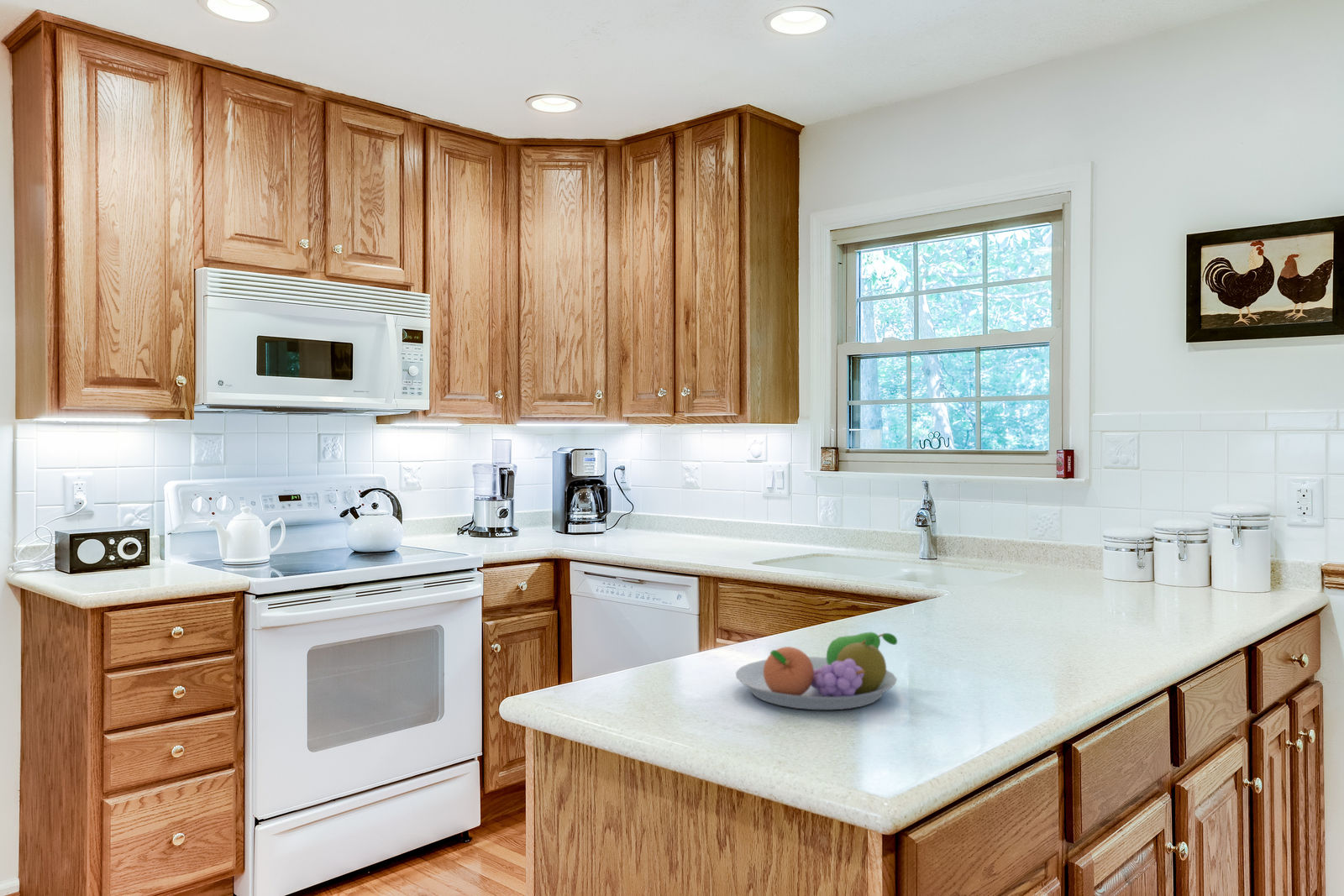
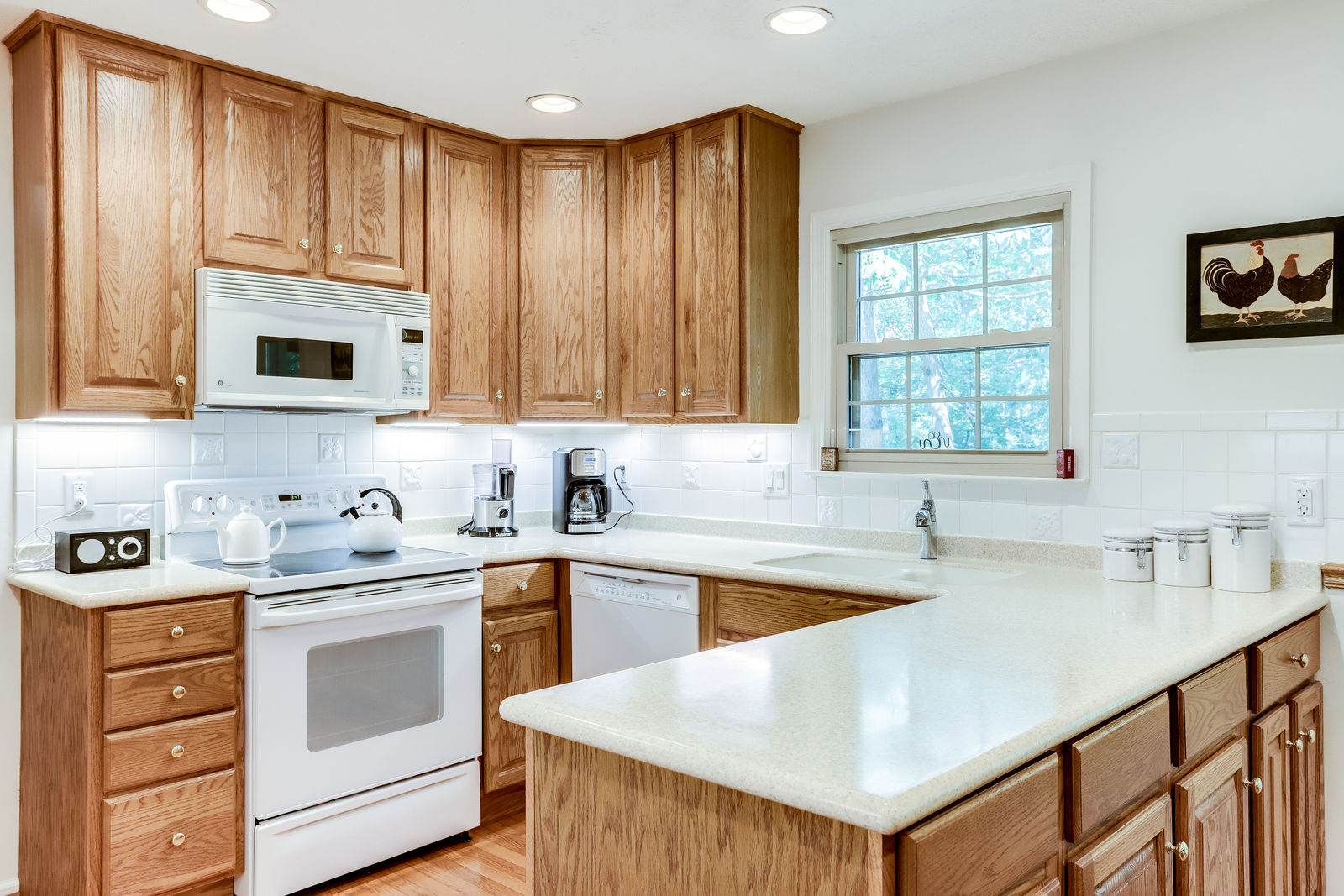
- fruit bowl (822, 659)
